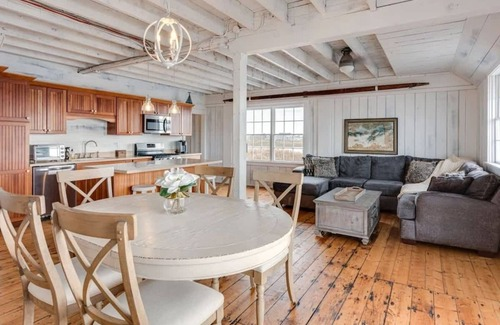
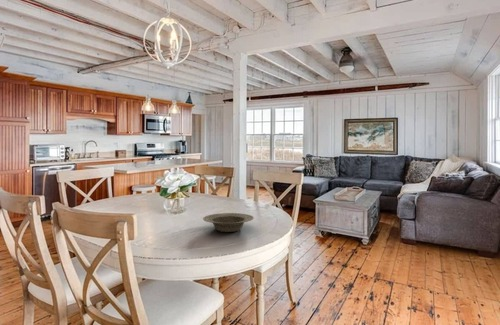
+ bowl (228, 223)
